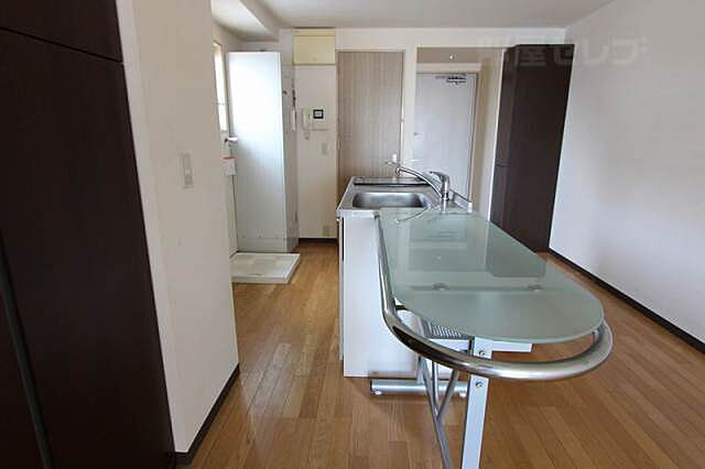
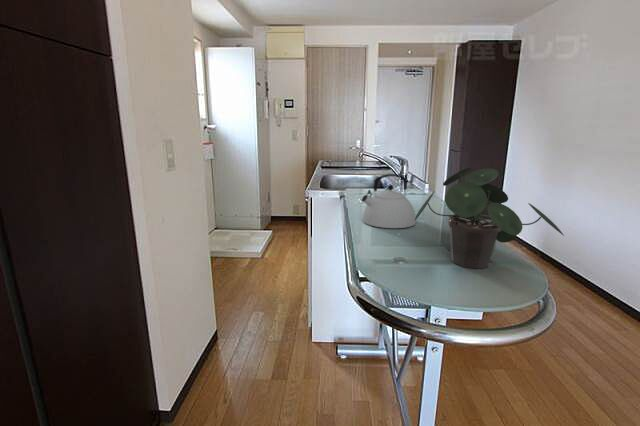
+ potted plant (478, 216)
+ kettle (388, 197)
